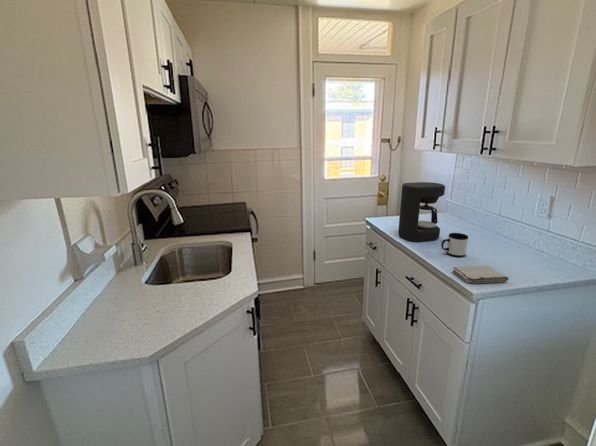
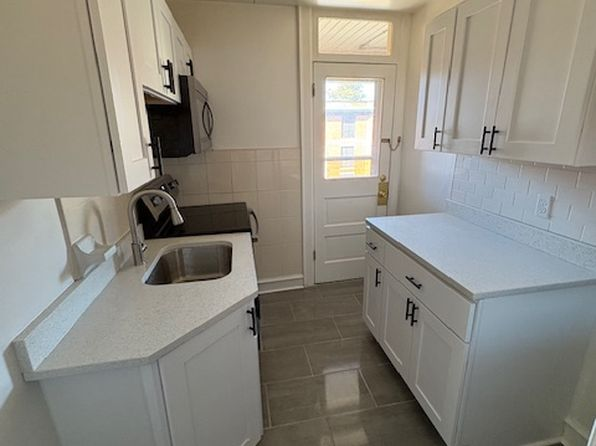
- washcloth (478, 273)
- mug (453, 244)
- coffee maker (422, 209)
